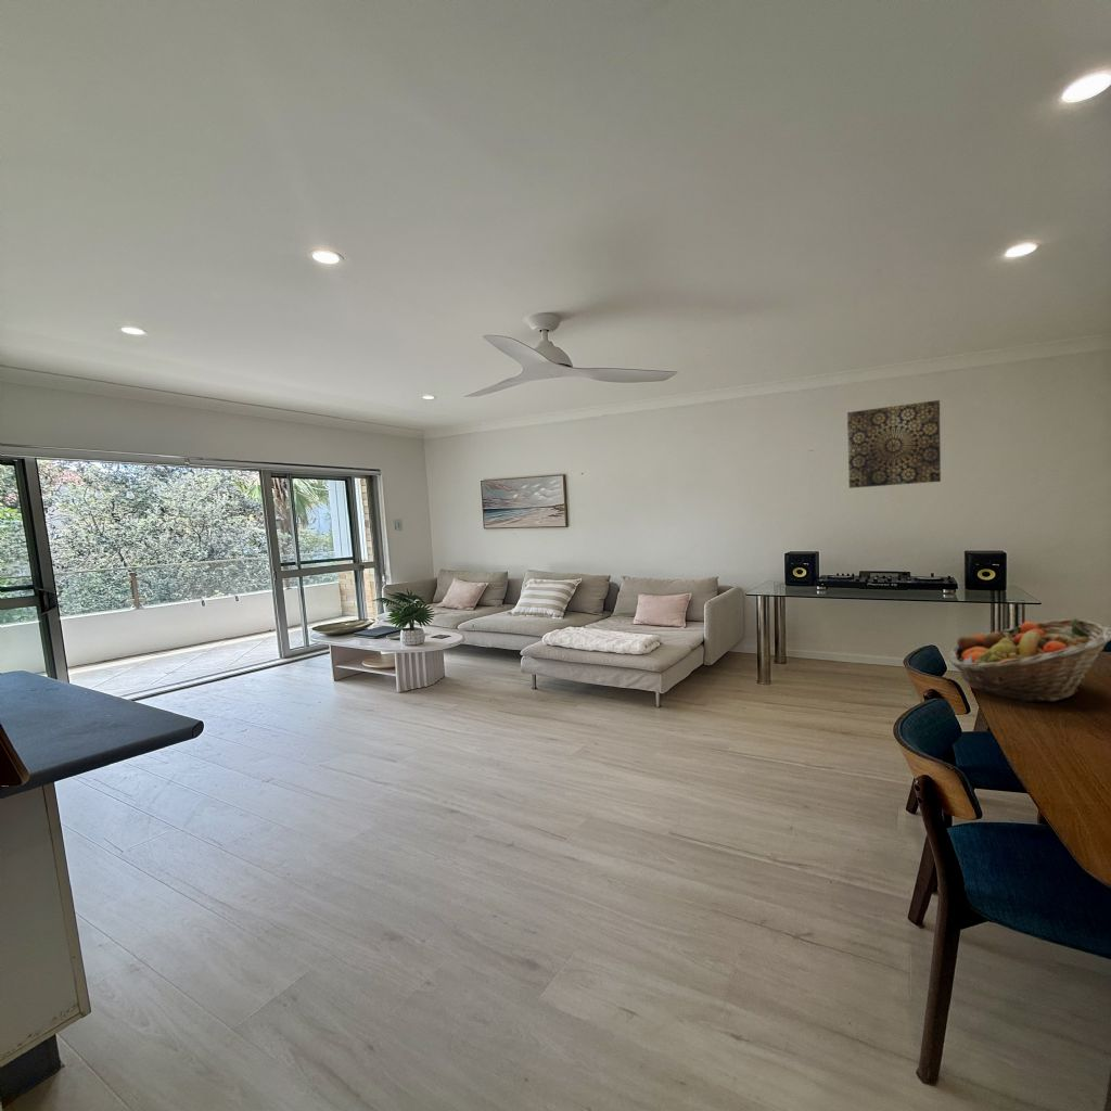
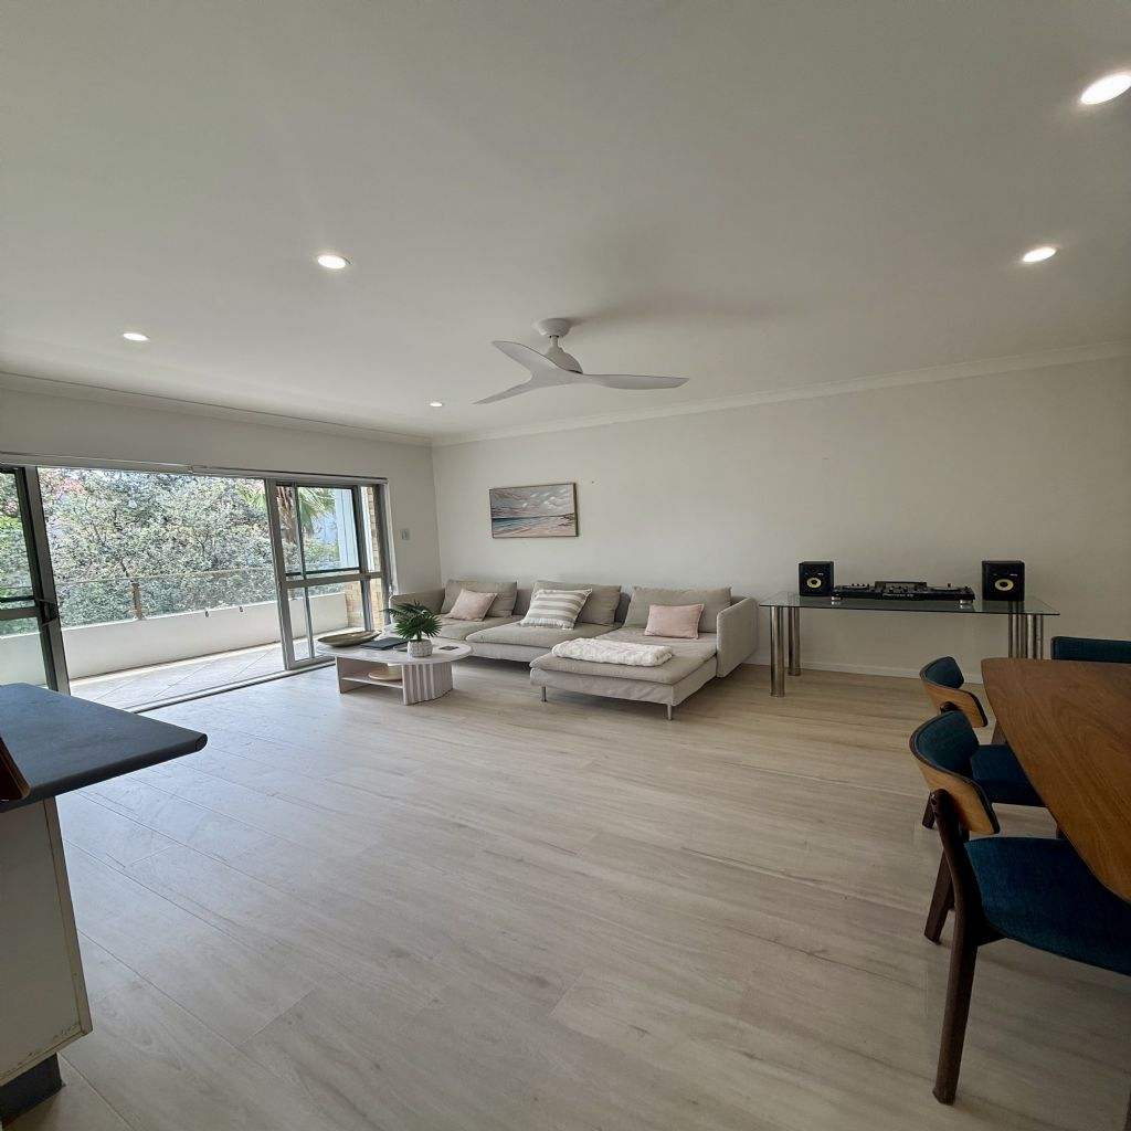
- fruit basket (1024, 654)
- wall art (892, 446)
